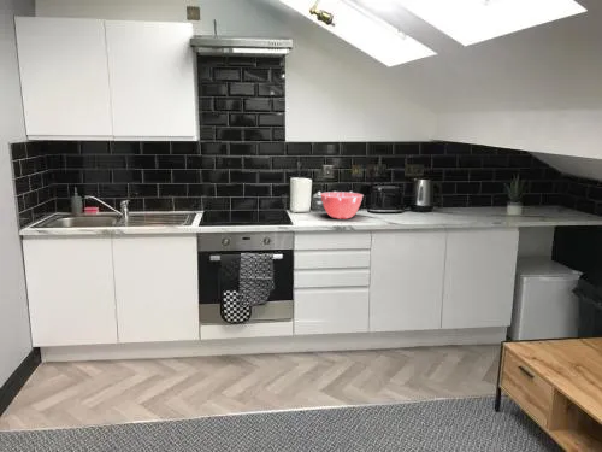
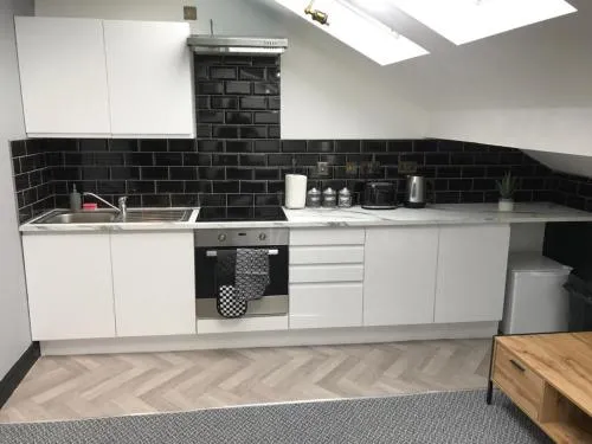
- mixing bowl (341, 205)
